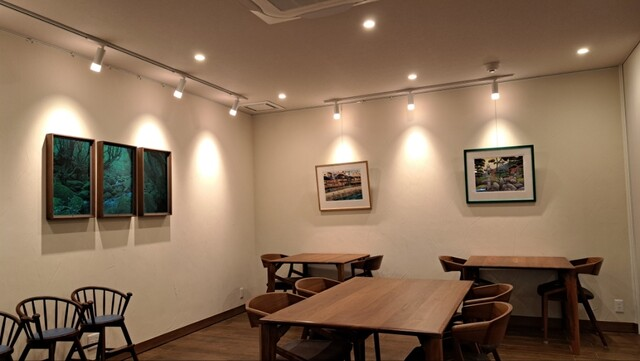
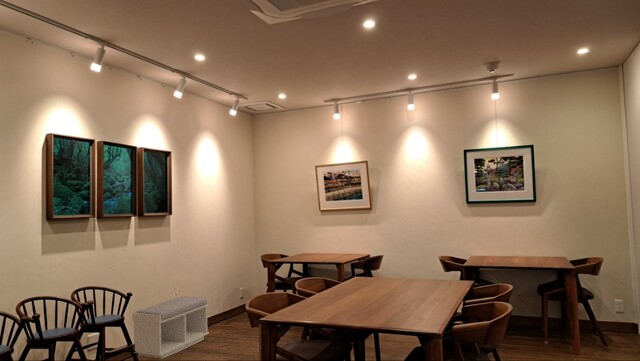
+ bench (173, 325)
